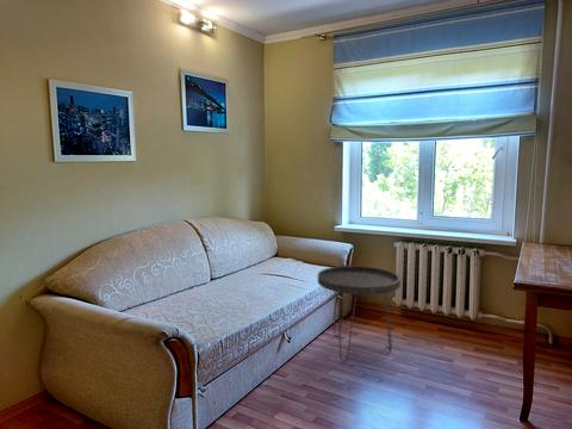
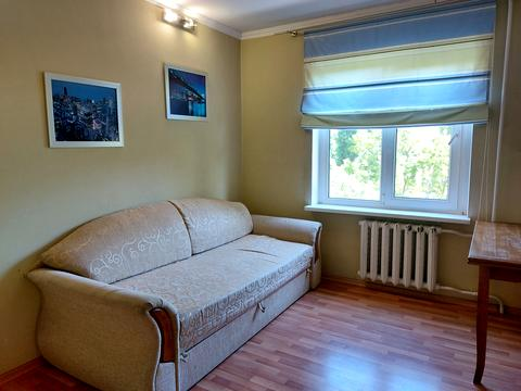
- side table (354, 310)
